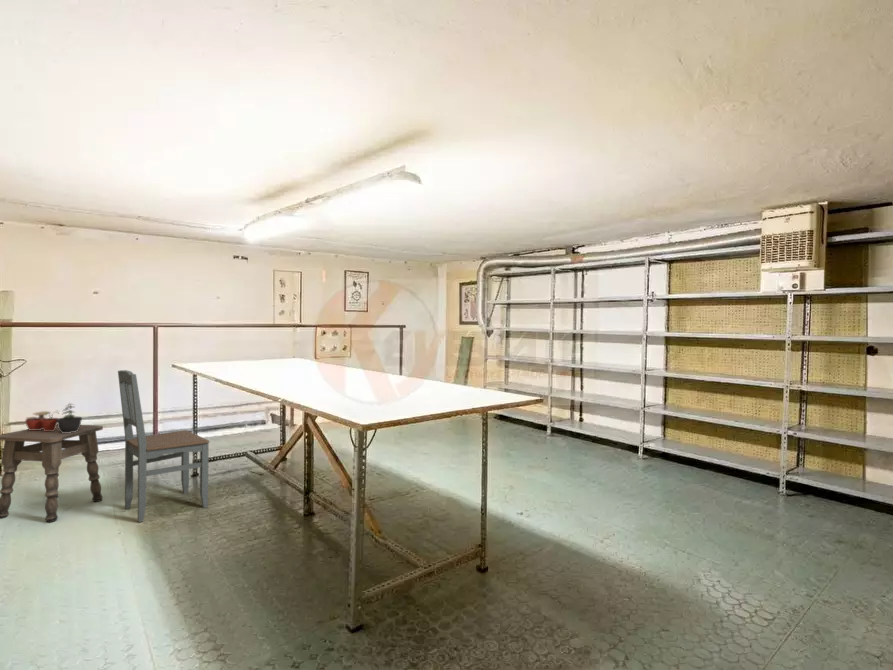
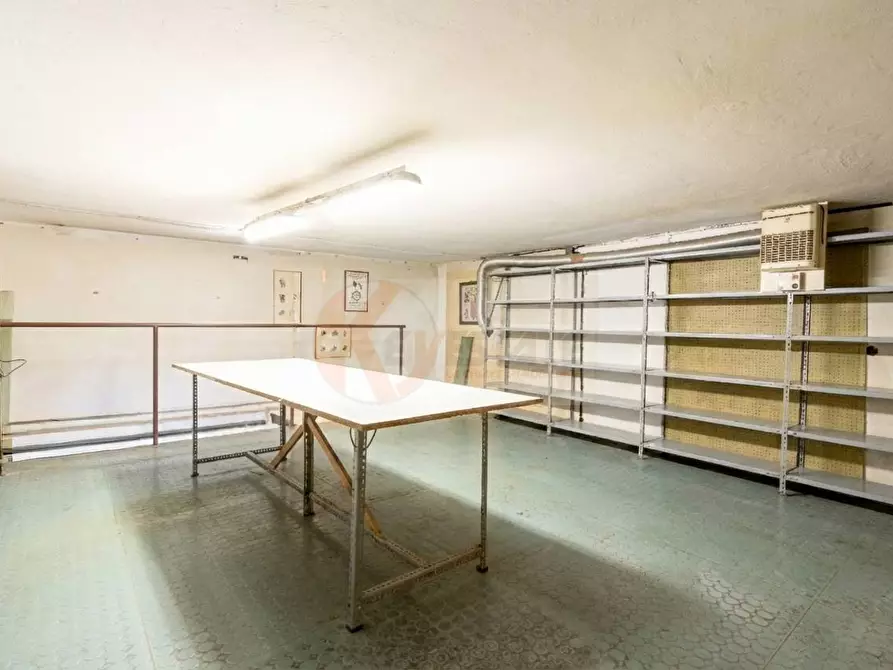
- dining chair (162, 438)
- potted plant (51, 416)
- side table (52, 469)
